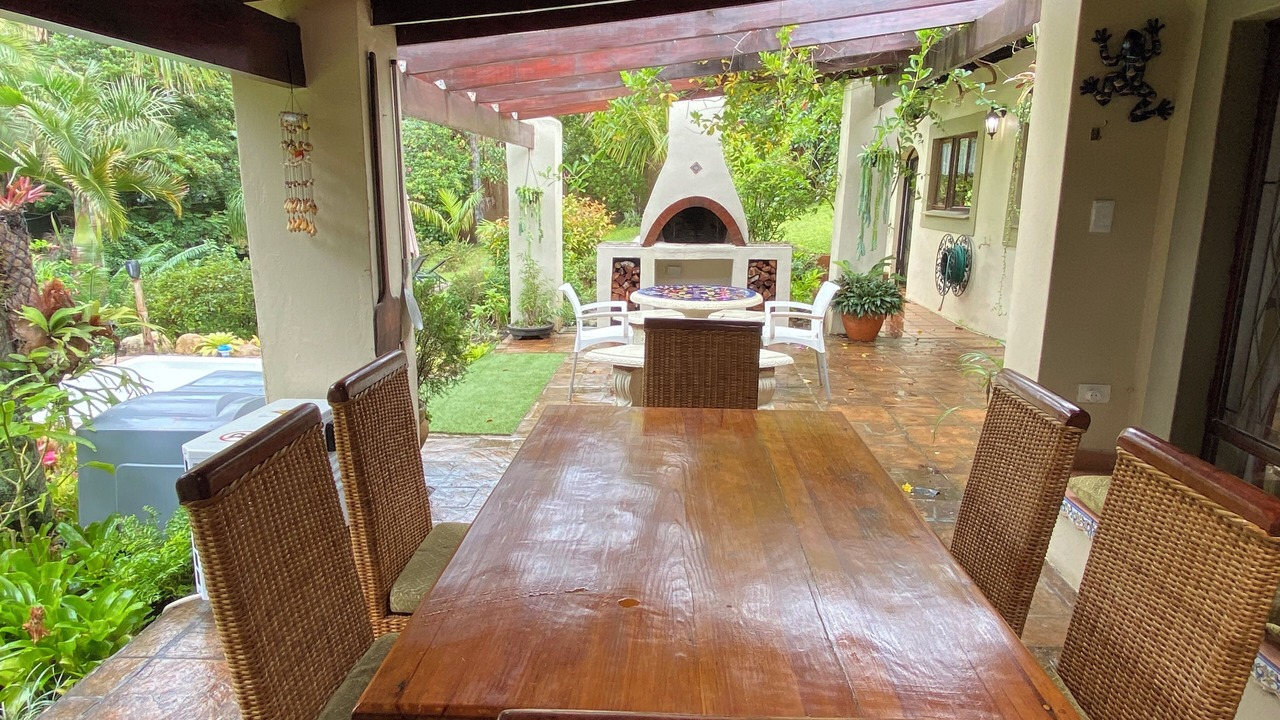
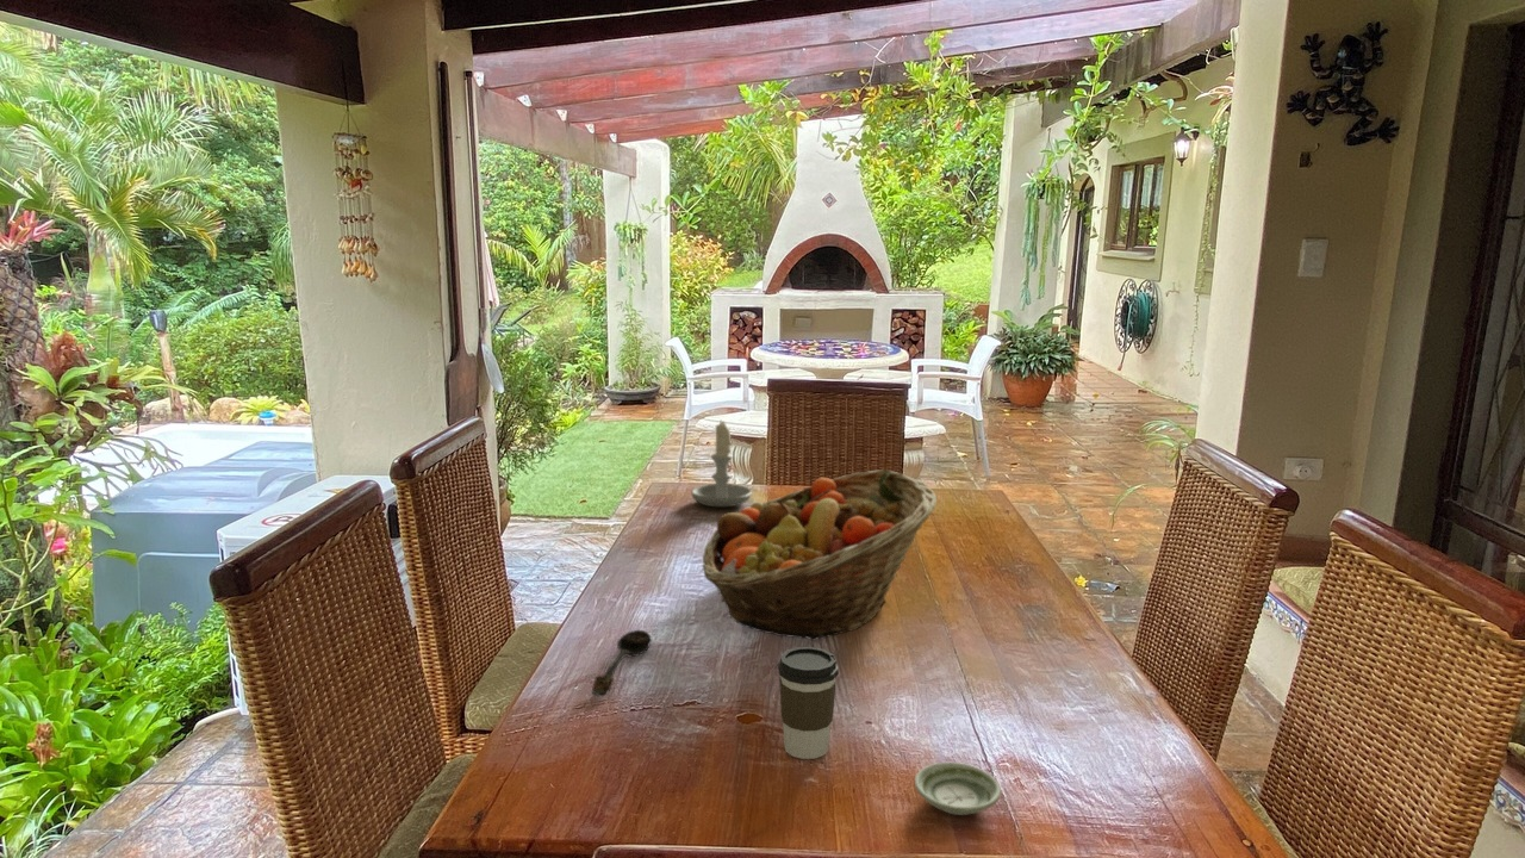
+ spoon (620, 659)
+ saucer (957, 792)
+ coffee cup (807, 703)
+ fruit basket (815, 543)
+ candle (721, 461)
